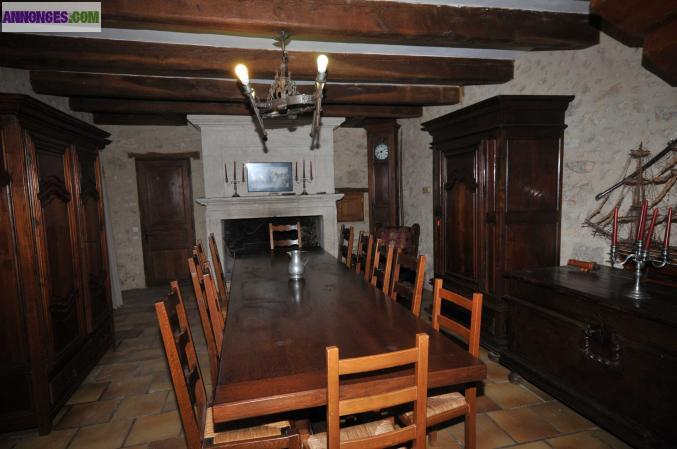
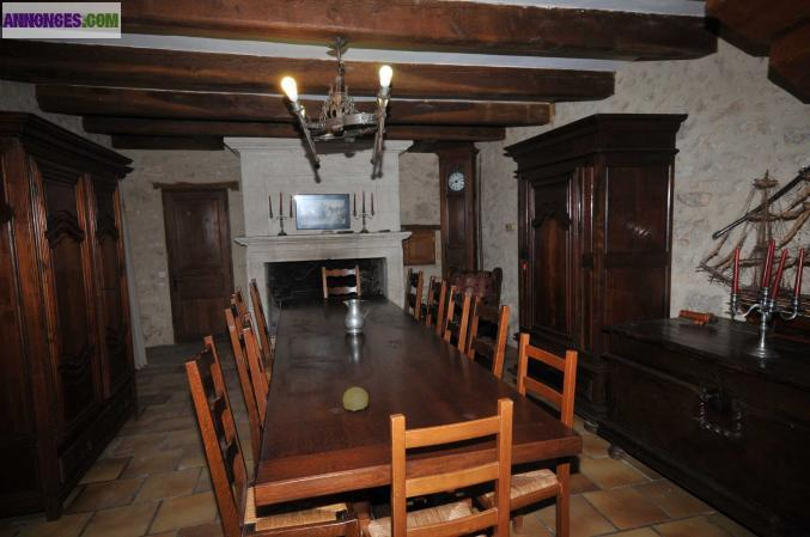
+ fruit (355, 397)
